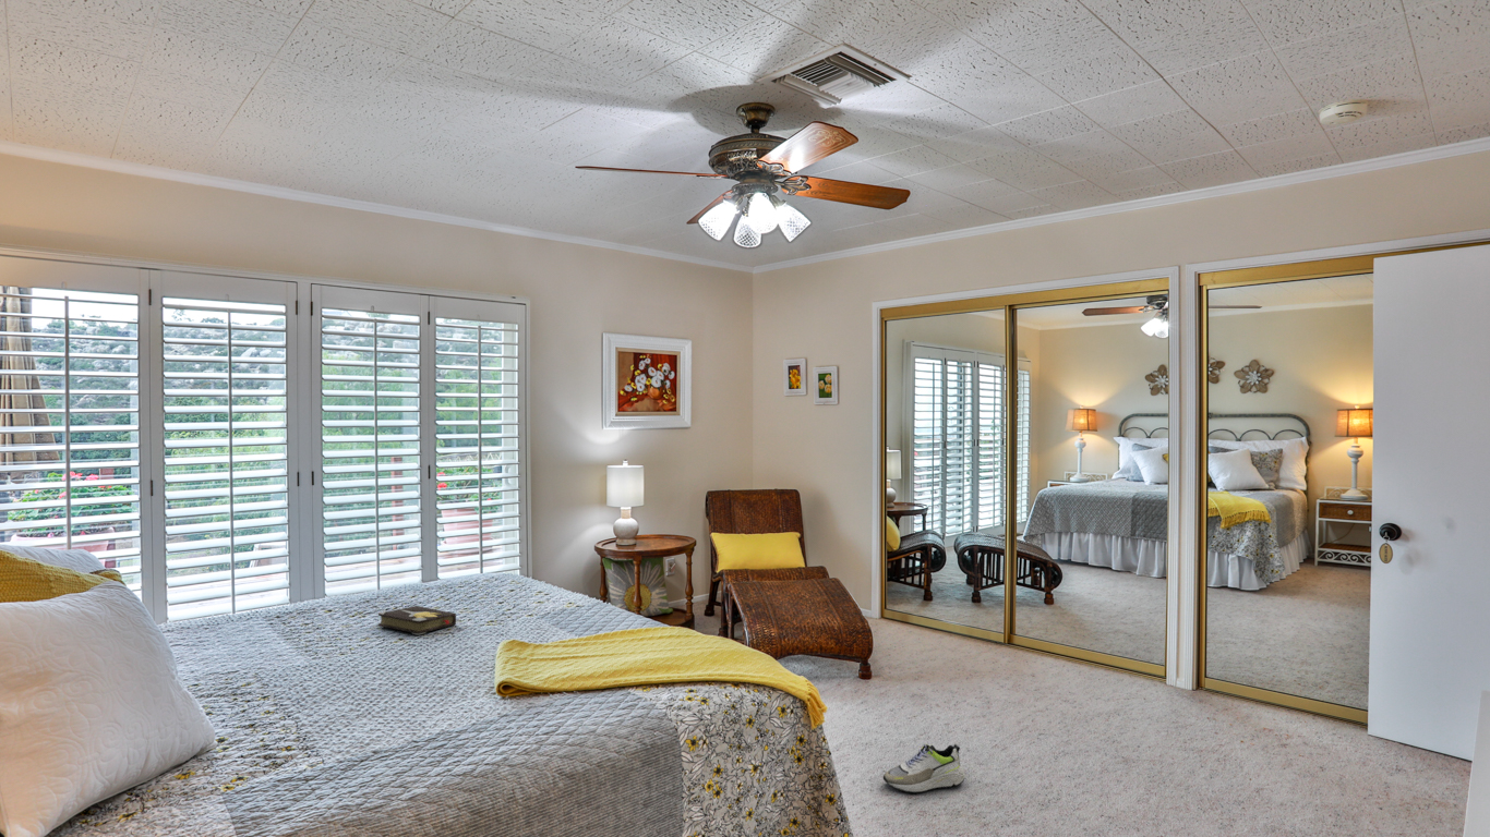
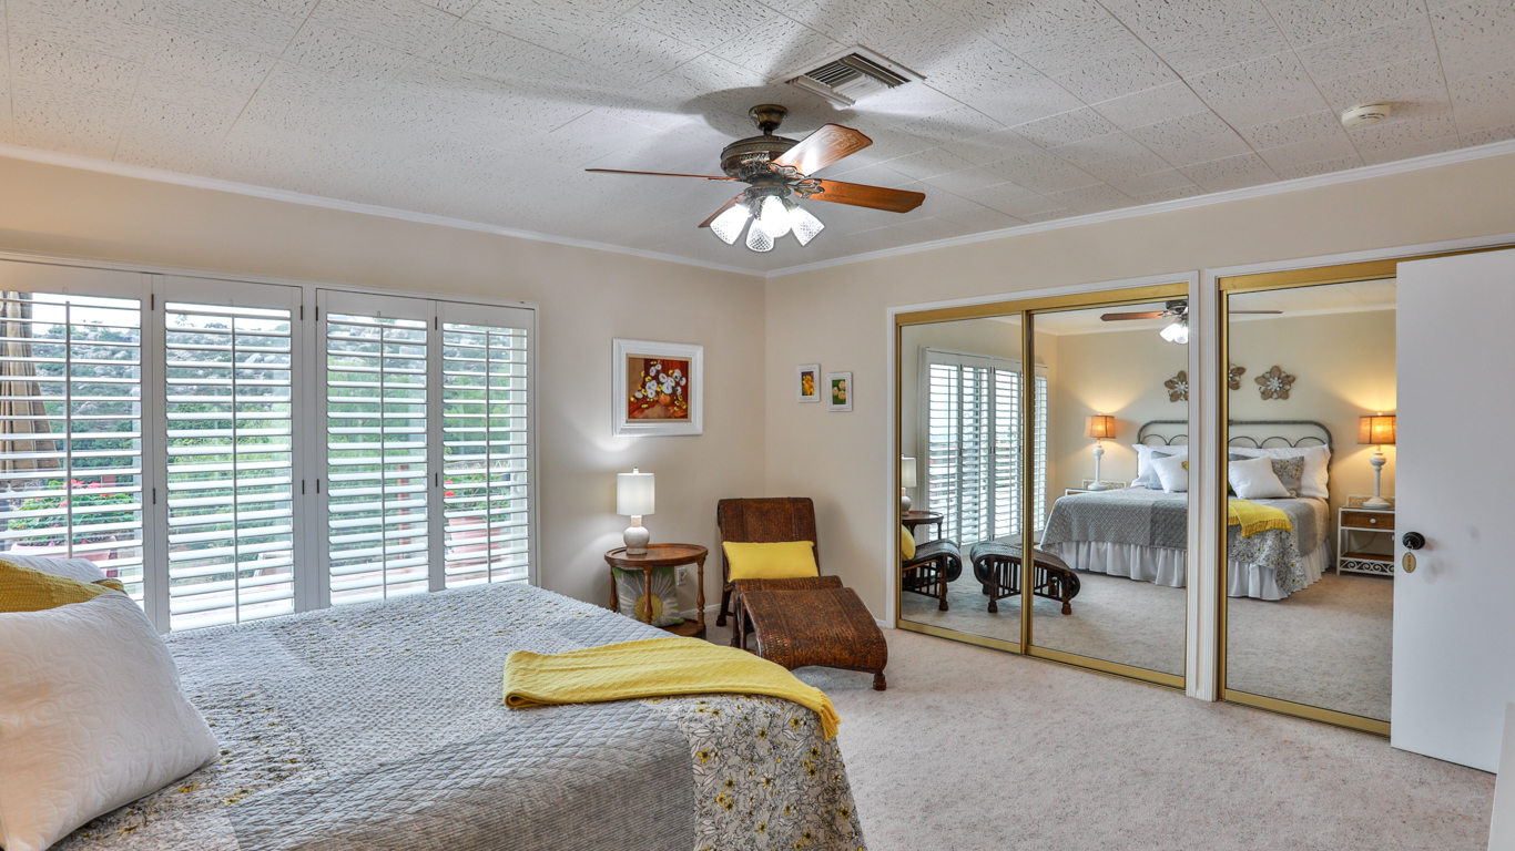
- hardback book (417, 618)
- shoe (924, 765)
